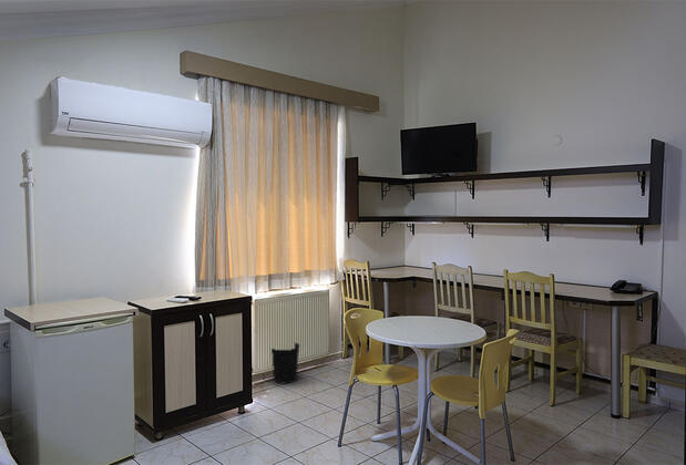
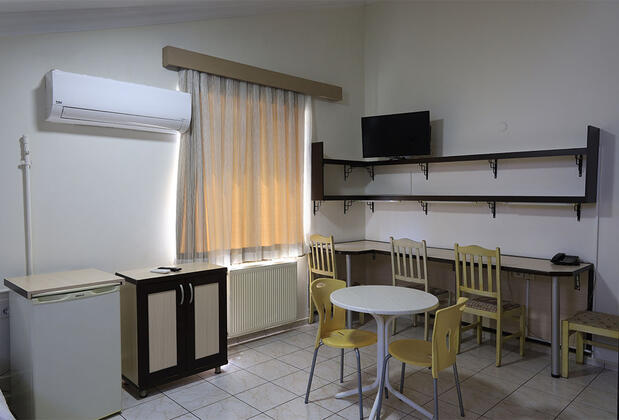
- wastebasket (285, 362)
